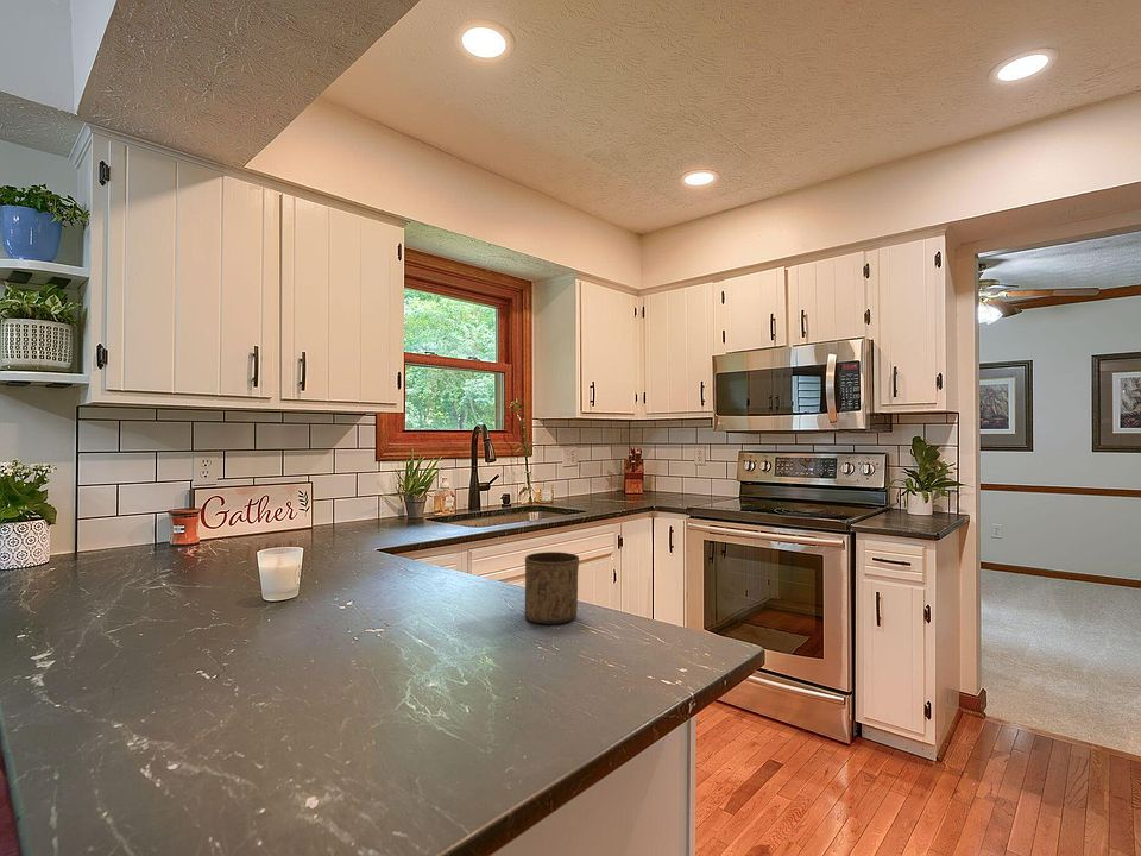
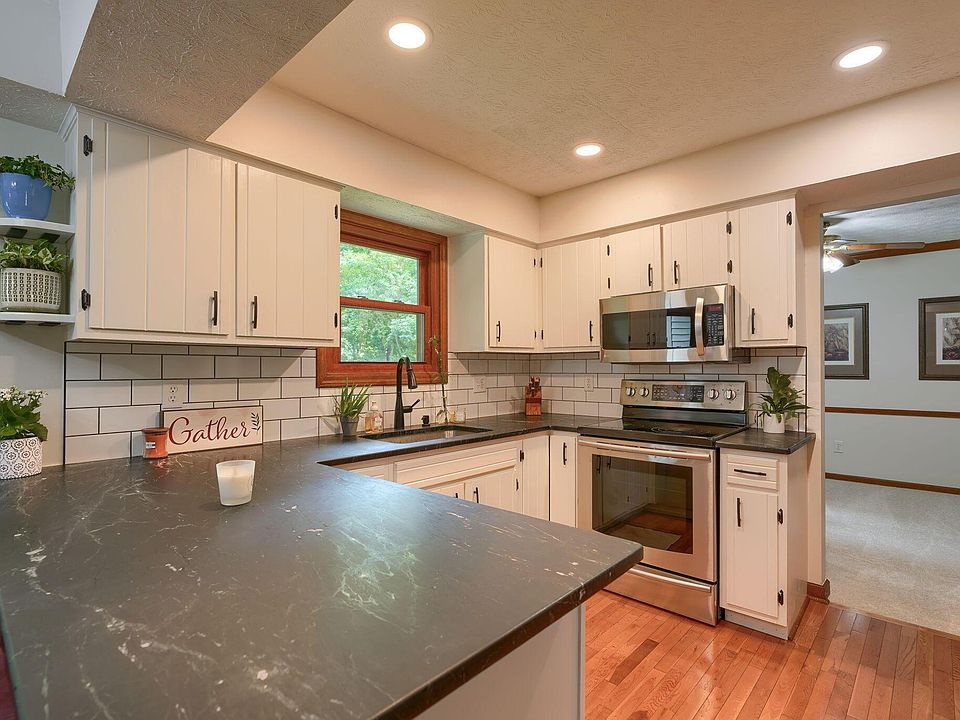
- cup (551, 586)
